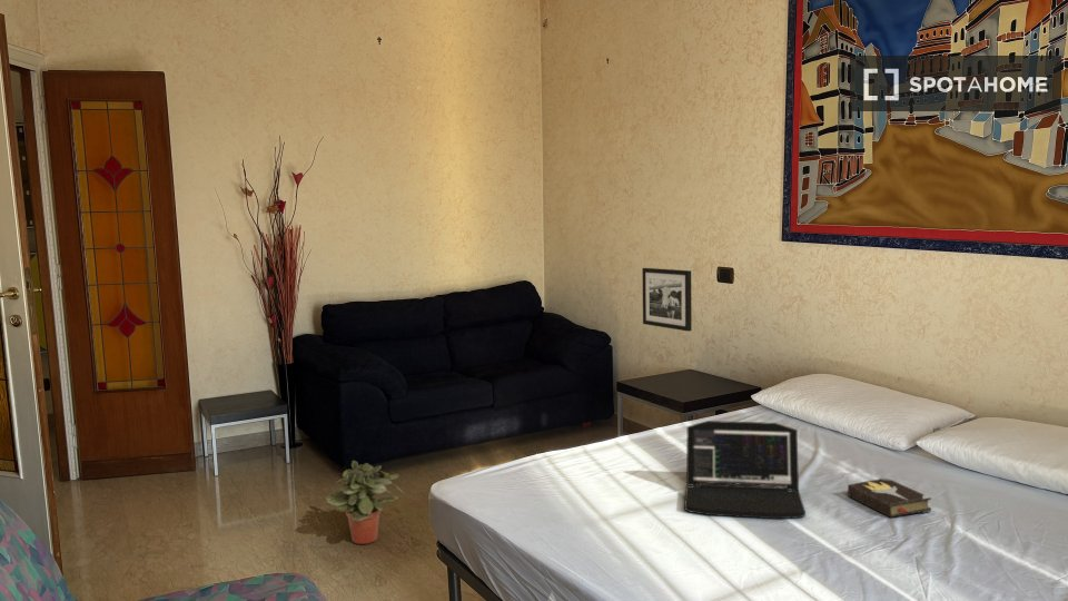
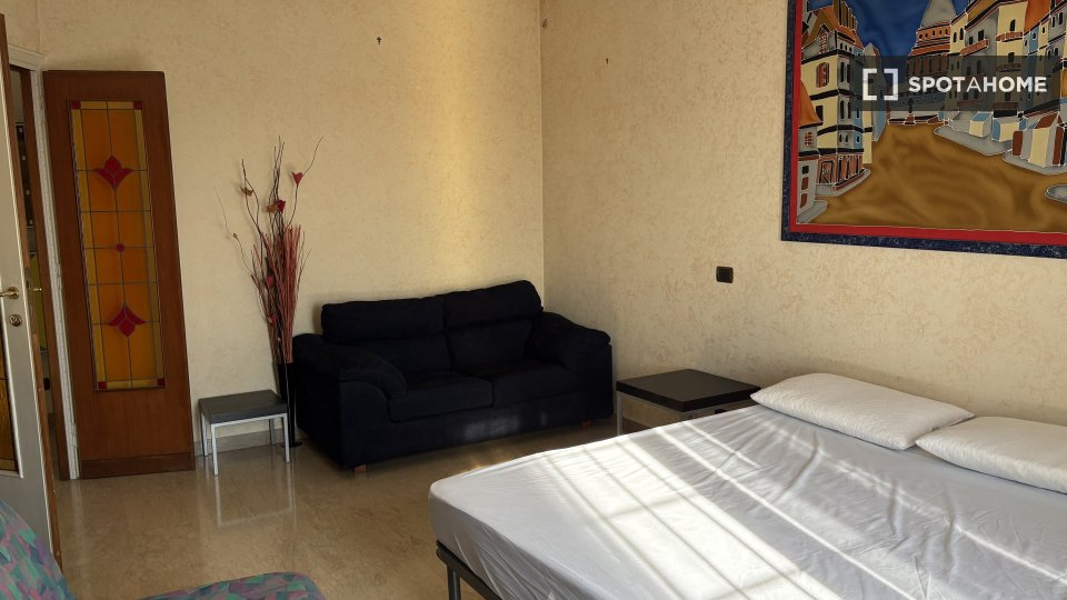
- laptop (742, 467)
- hardback book (888, 495)
- picture frame (665, 298)
- potted plant (363, 500)
